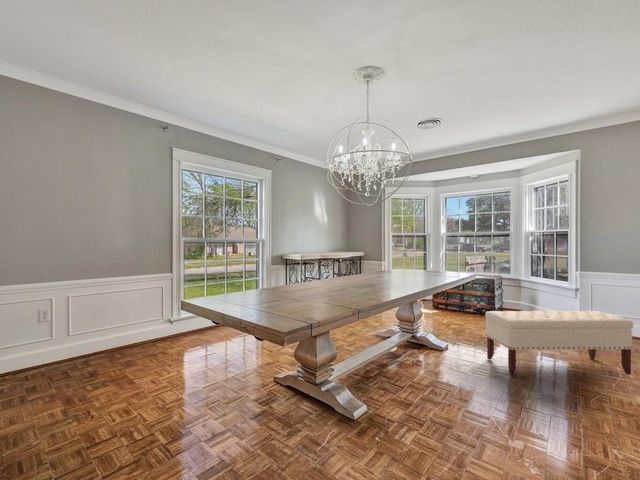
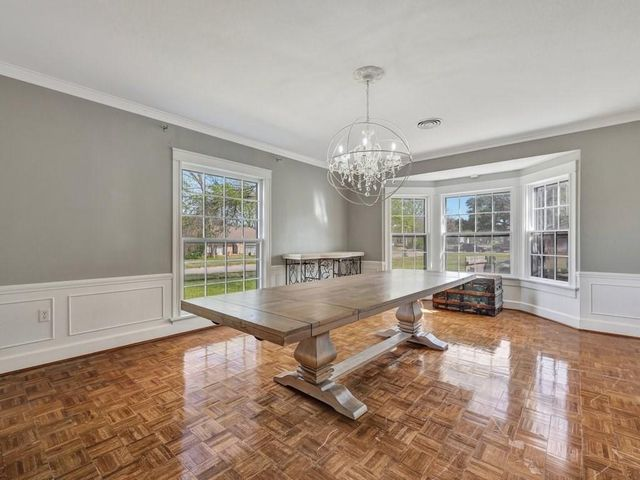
- bench (554, 340)
